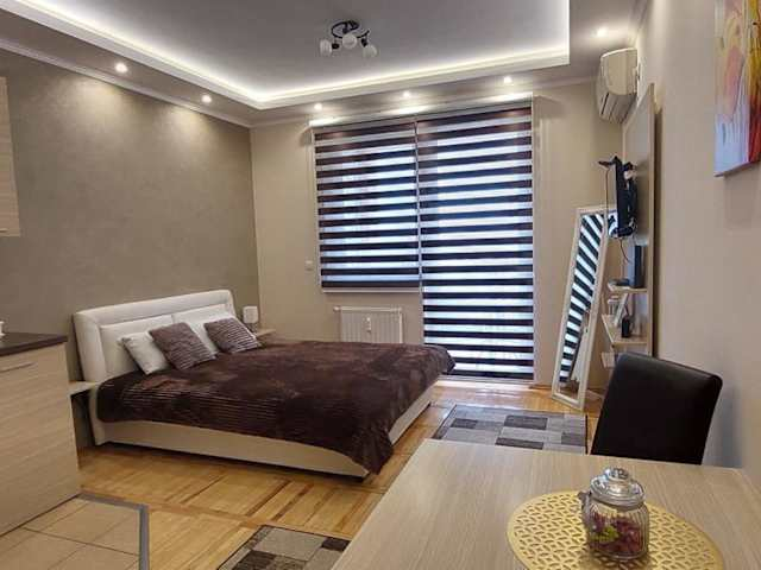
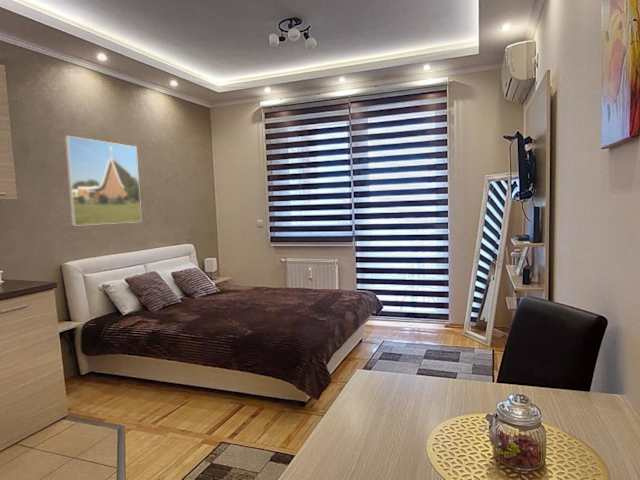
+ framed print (106, 182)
